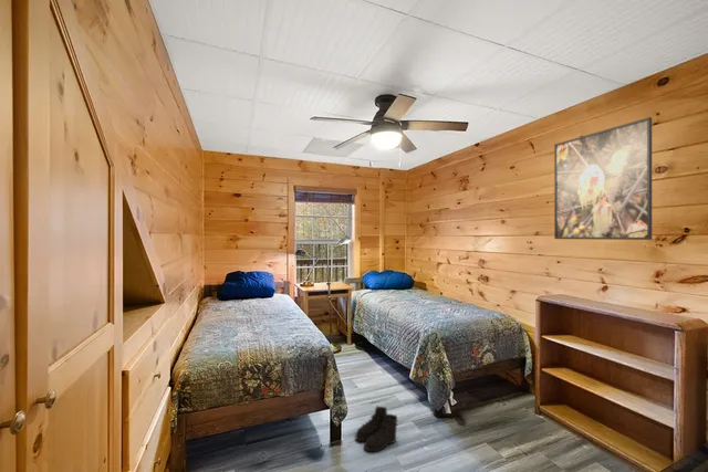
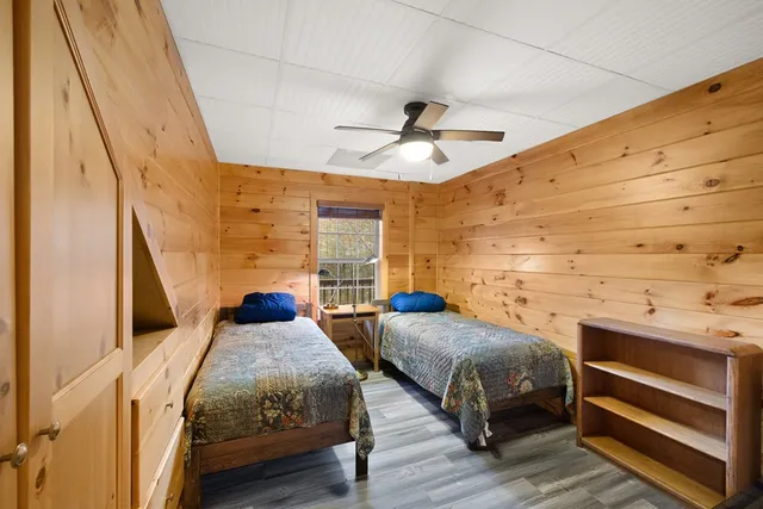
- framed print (596, 186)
- boots (376, 426)
